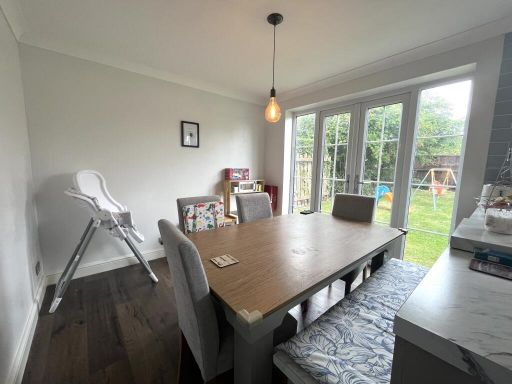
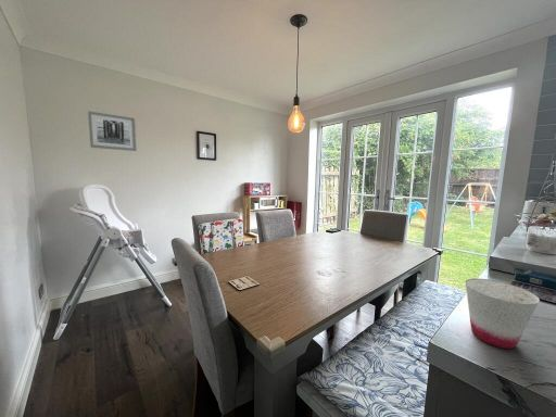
+ wall art (113, 131)
+ cup (495, 314)
